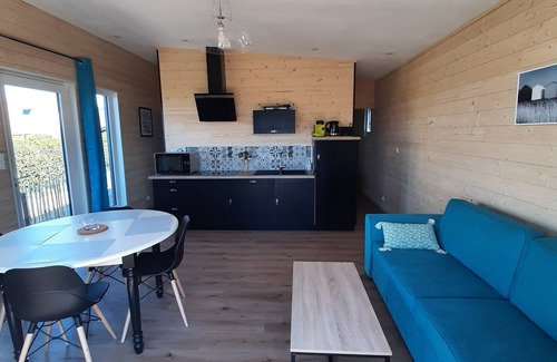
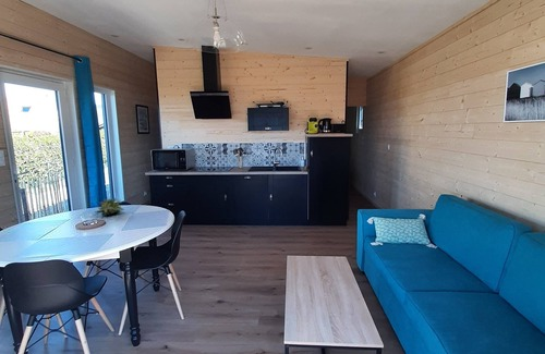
+ succulent plant (109, 205)
